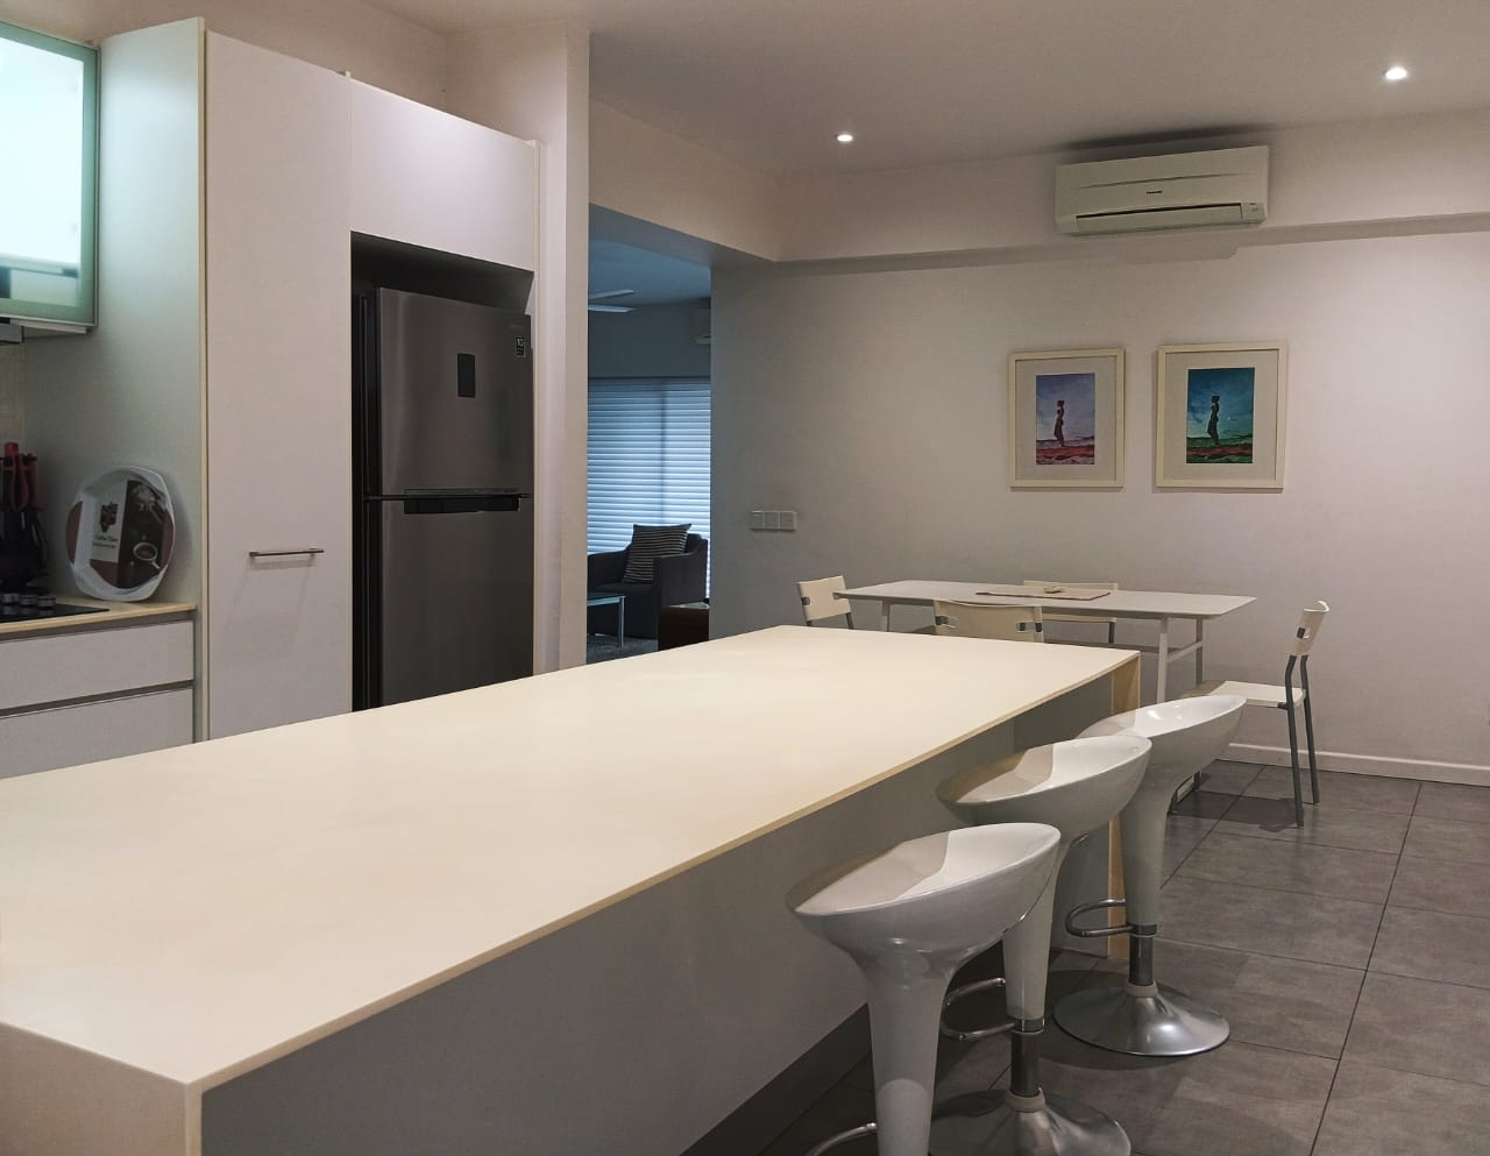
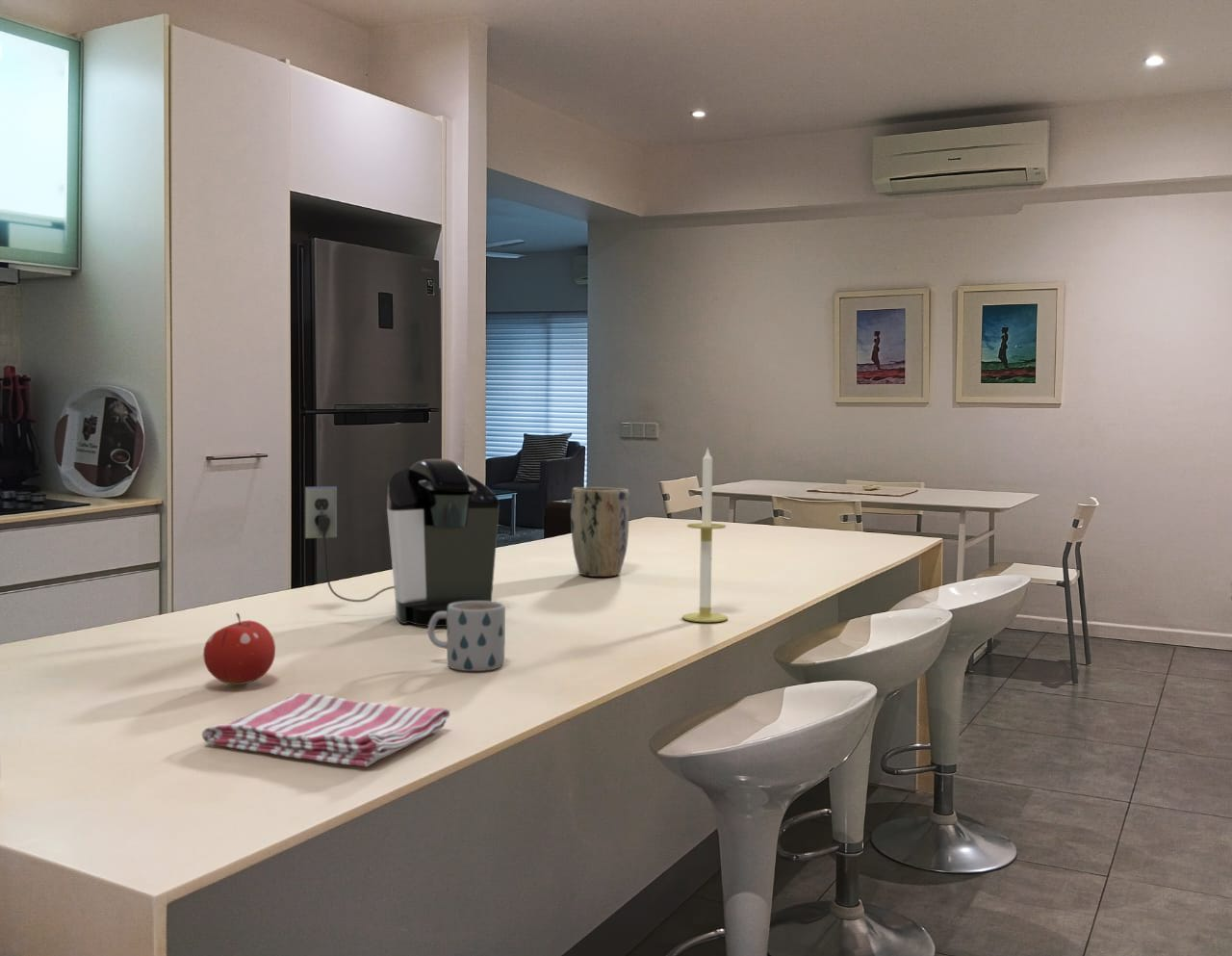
+ fruit (240, 647)
+ coffee maker (409, 539)
+ plant pot (600, 530)
+ dish towel (329, 721)
+ mug (465, 634)
+ candle (706, 532)
